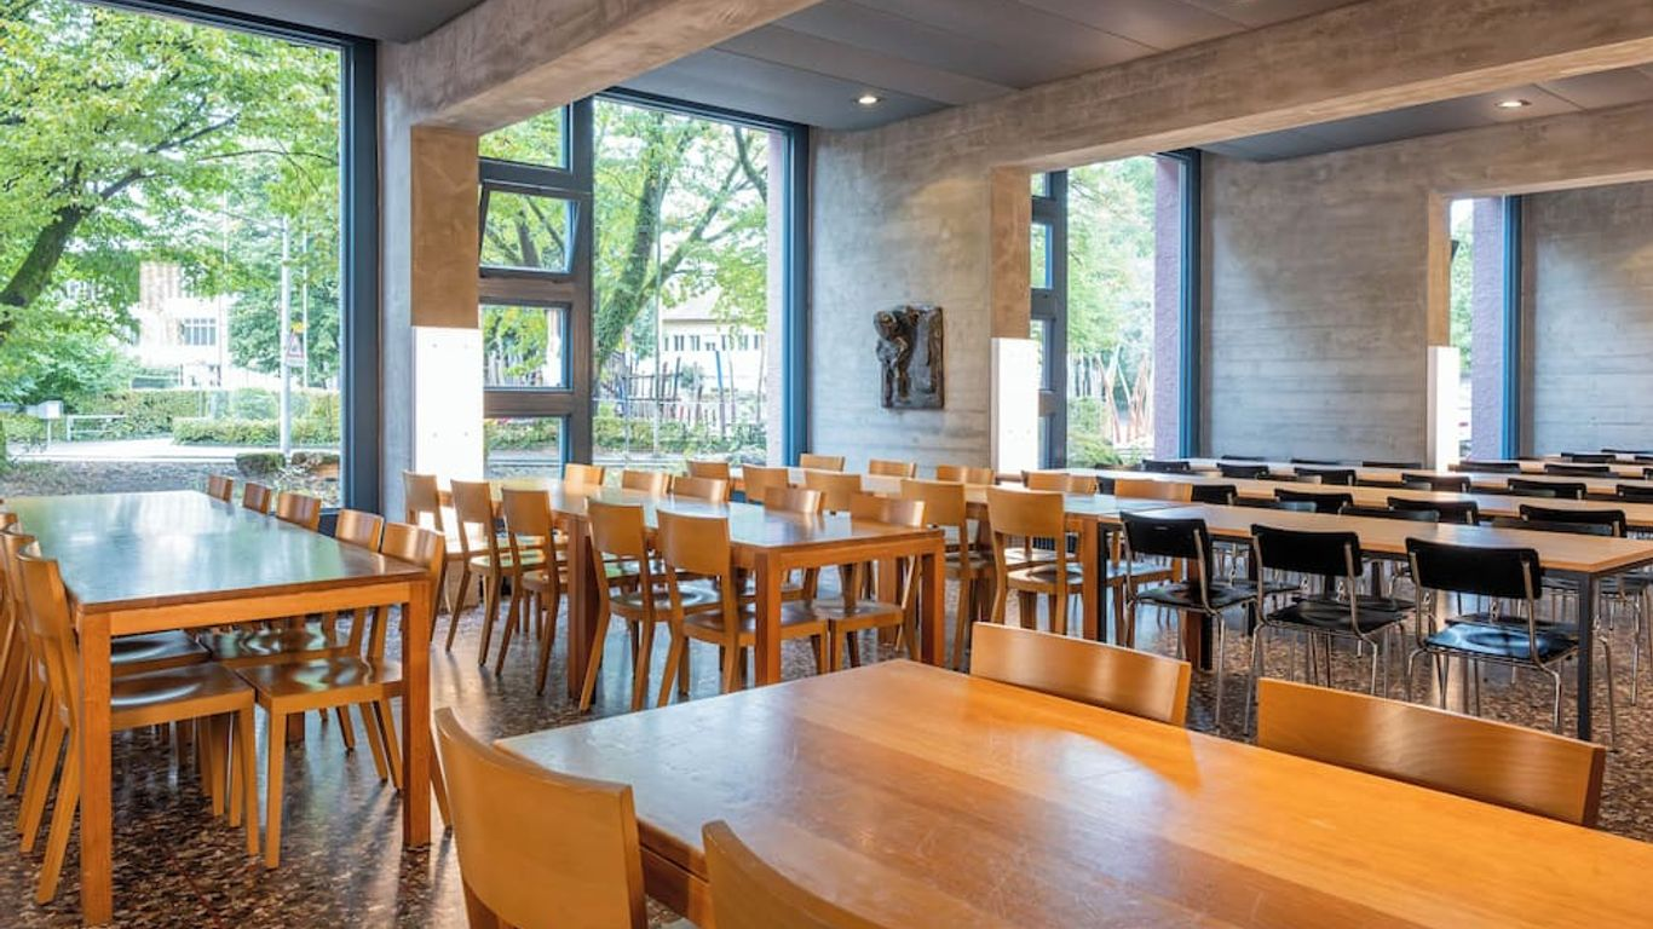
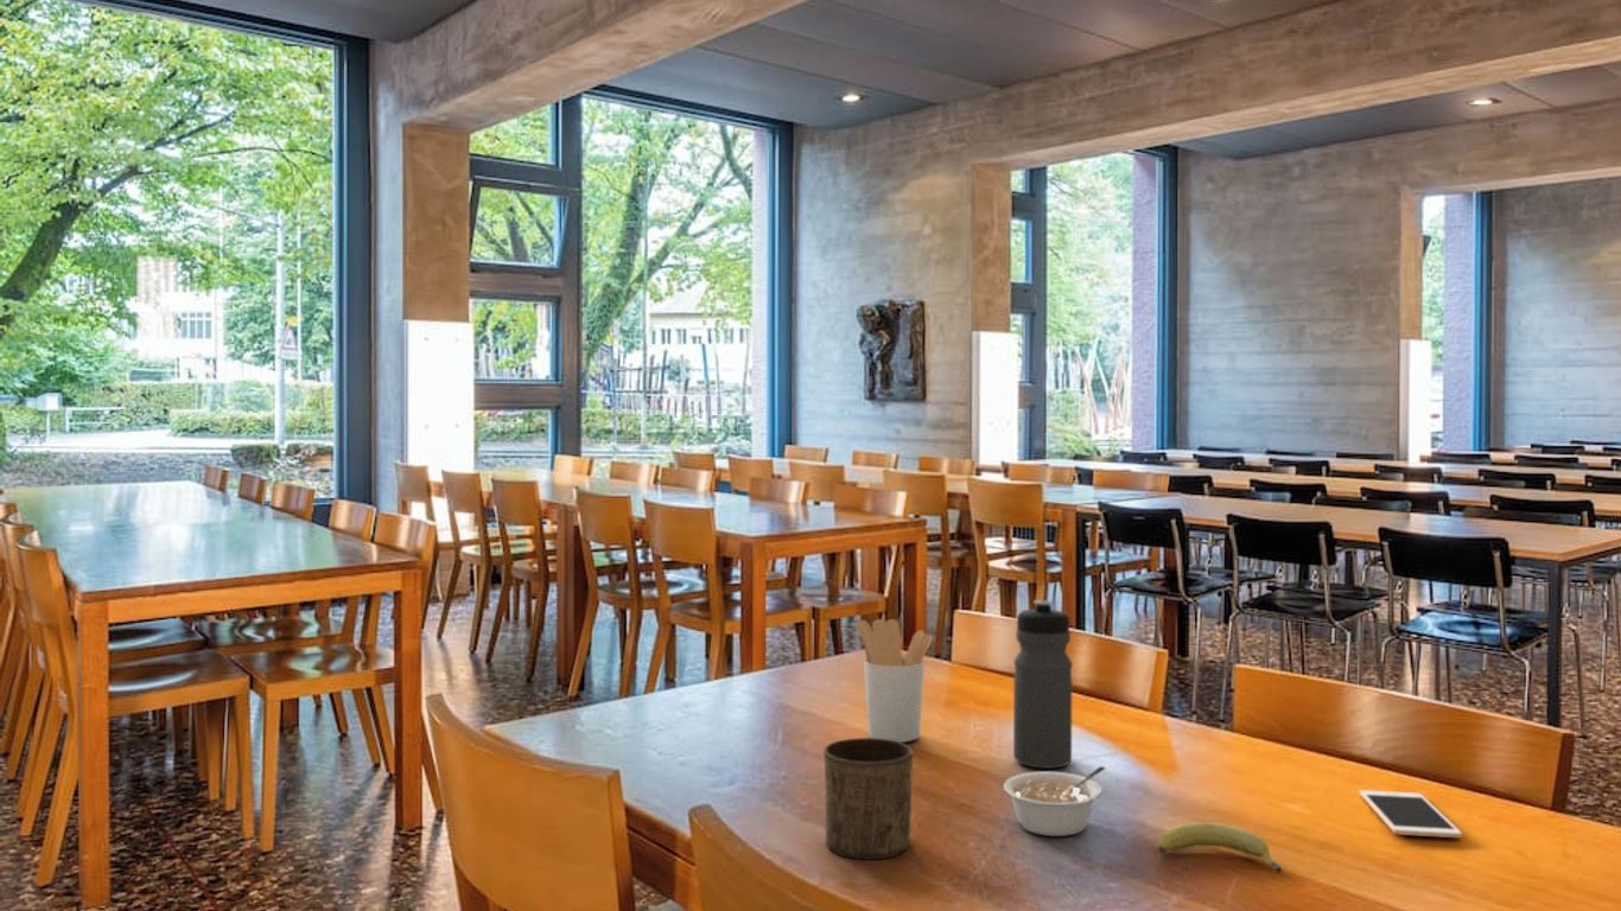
+ fruit (1220, 842)
+ water bottle (1042, 680)
+ legume (1053, 799)
+ utensil holder (888, 675)
+ cup (867, 797)
+ cell phone (1407, 813)
